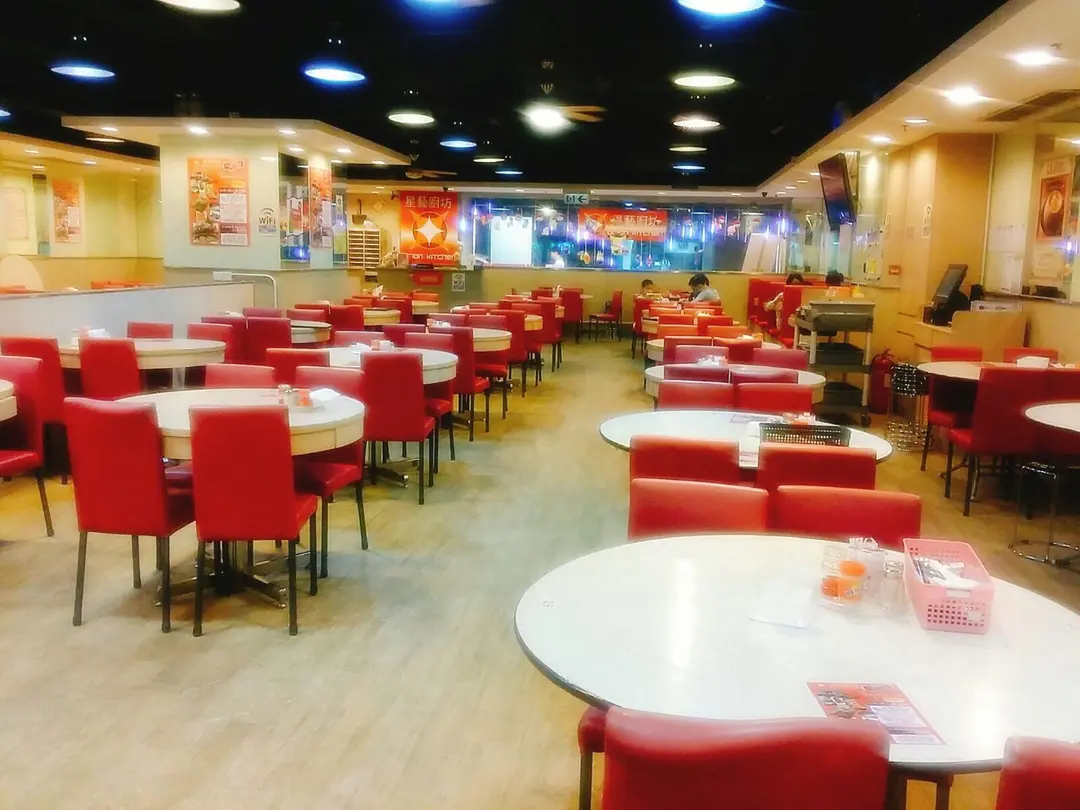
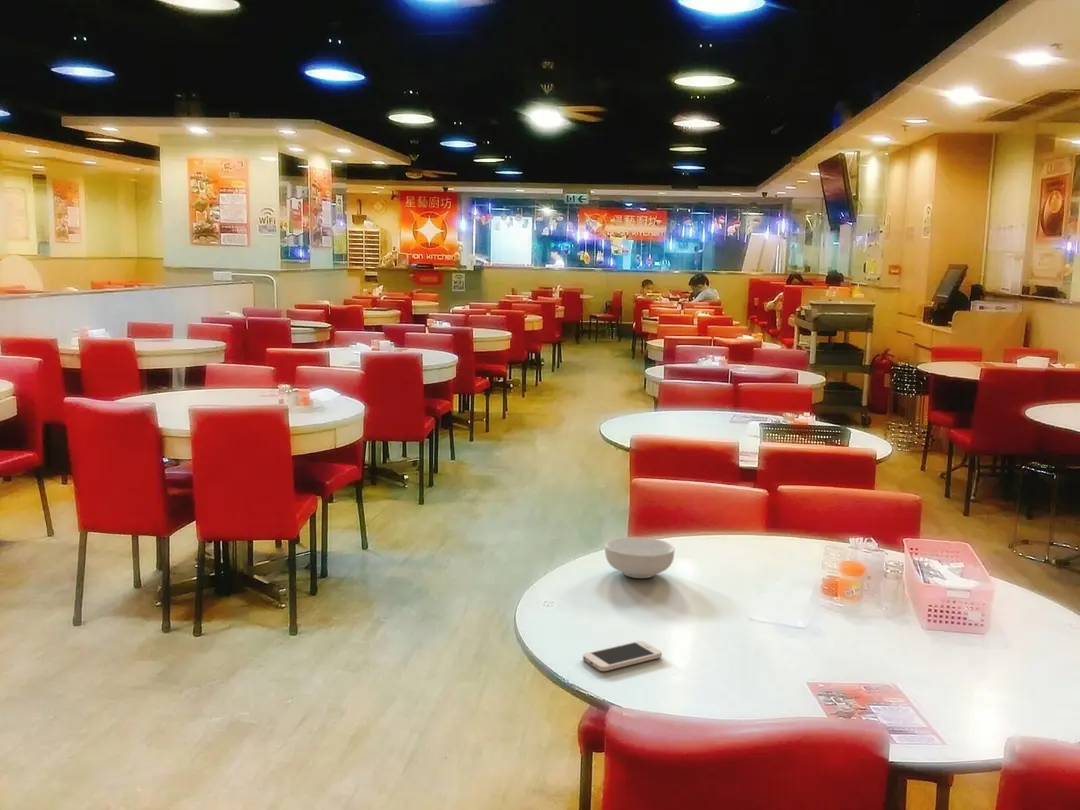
+ smartphone (622, 655)
+ cereal bowl (639, 559)
